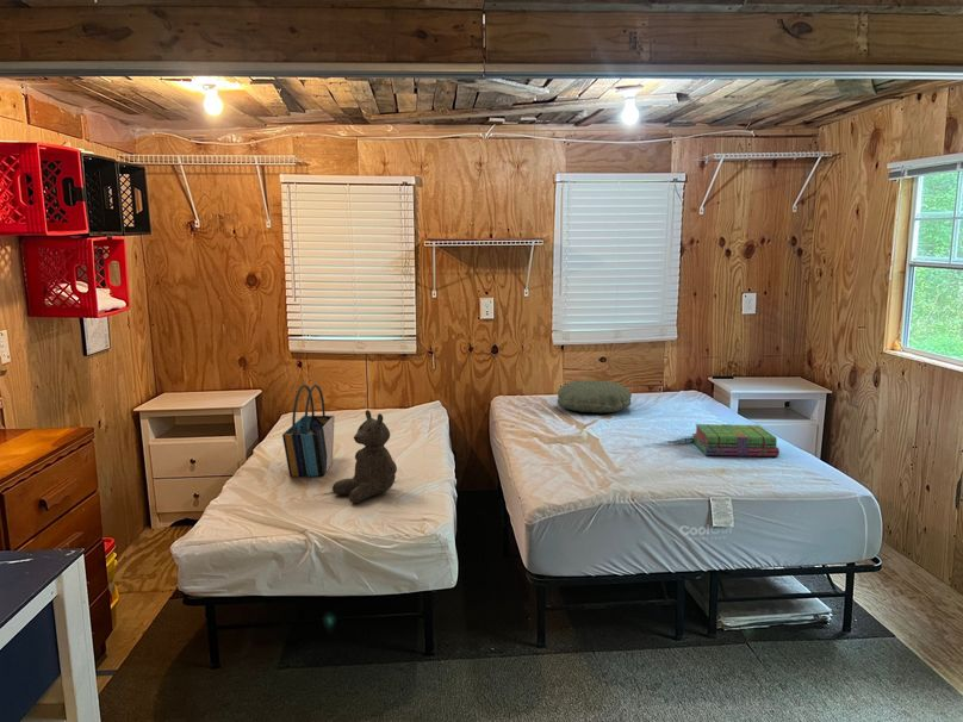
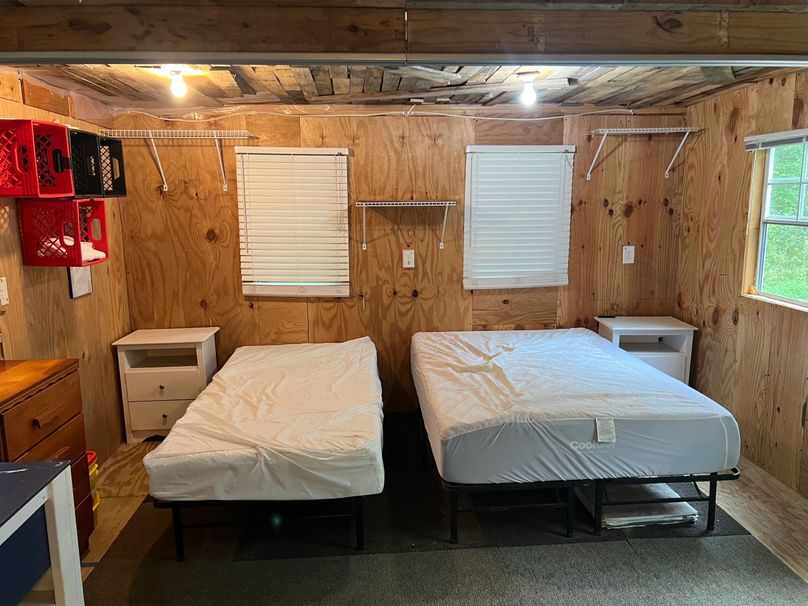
- stack of books (733, 440)
- tote bag (310, 427)
- teddy bear (364, 454)
- pillow (592, 396)
